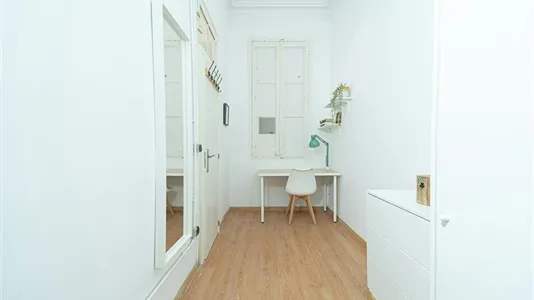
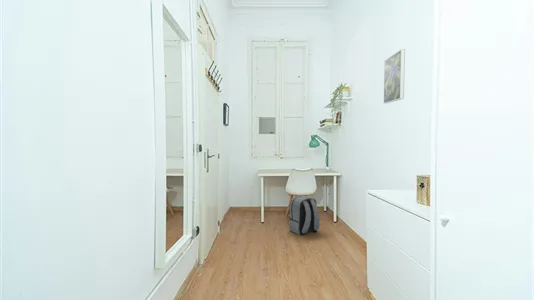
+ backpack (304, 214)
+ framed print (393, 78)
